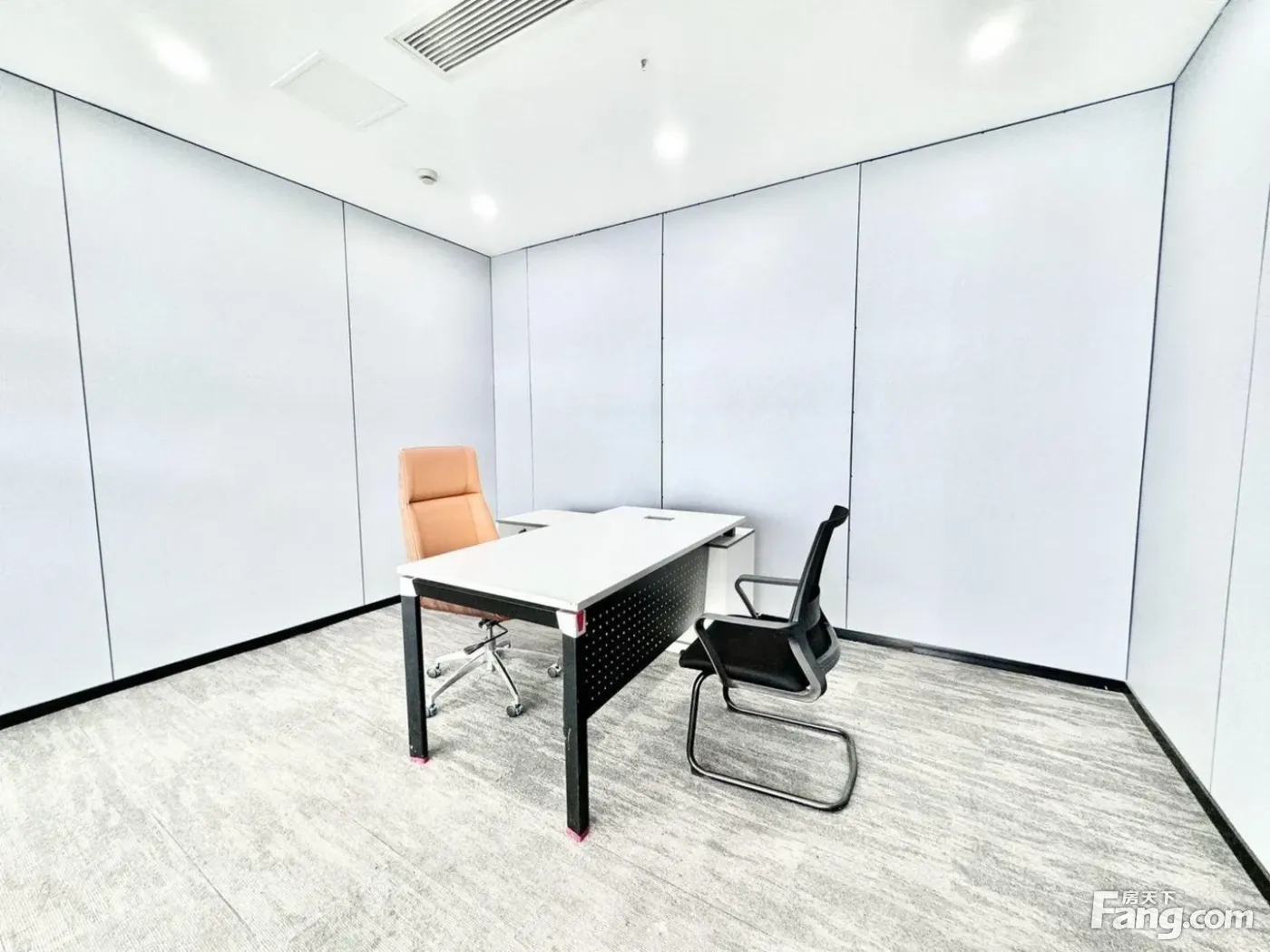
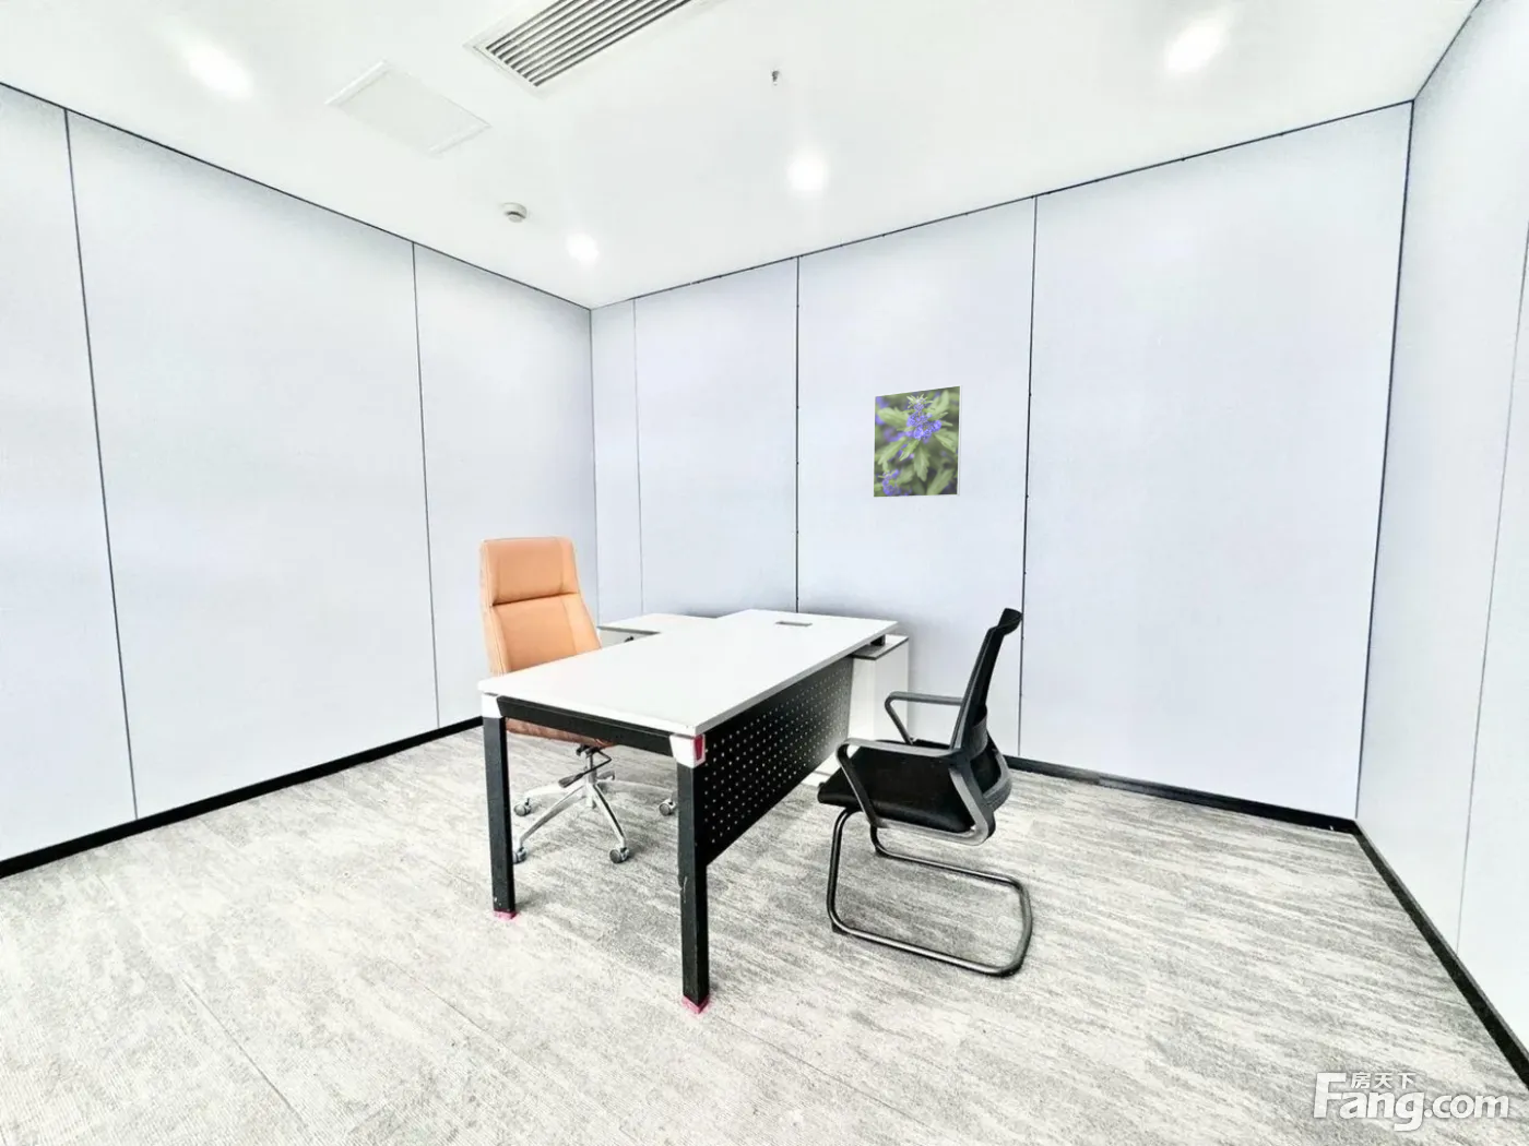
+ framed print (915, 444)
